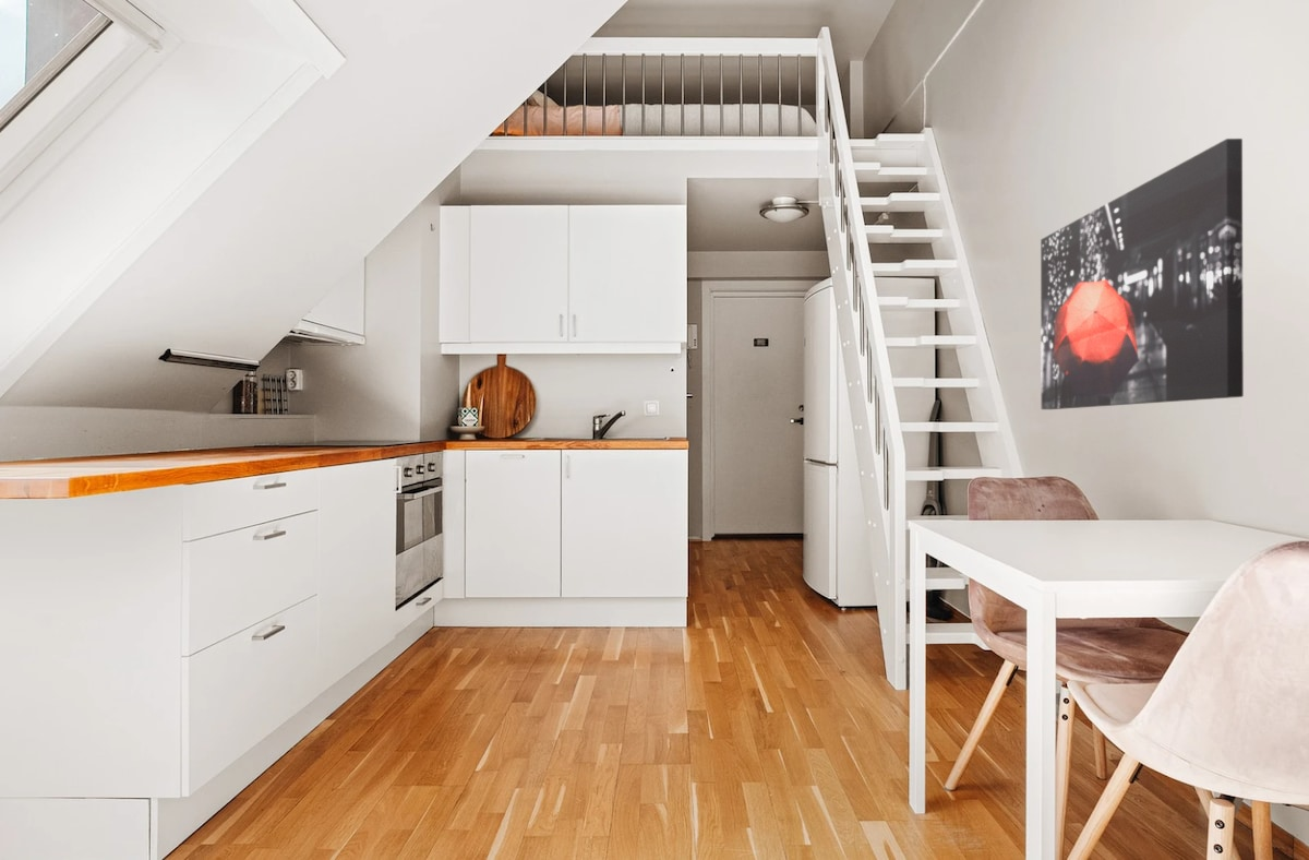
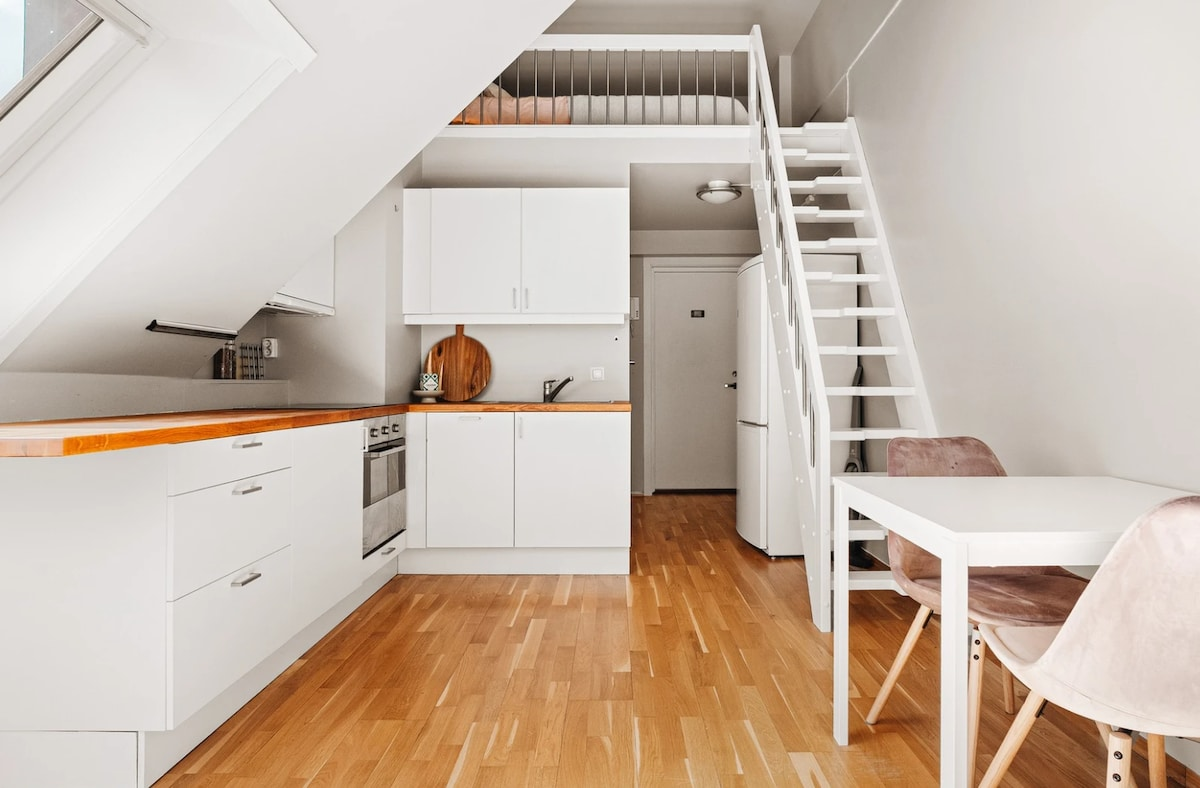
- wall art (1120, 301)
